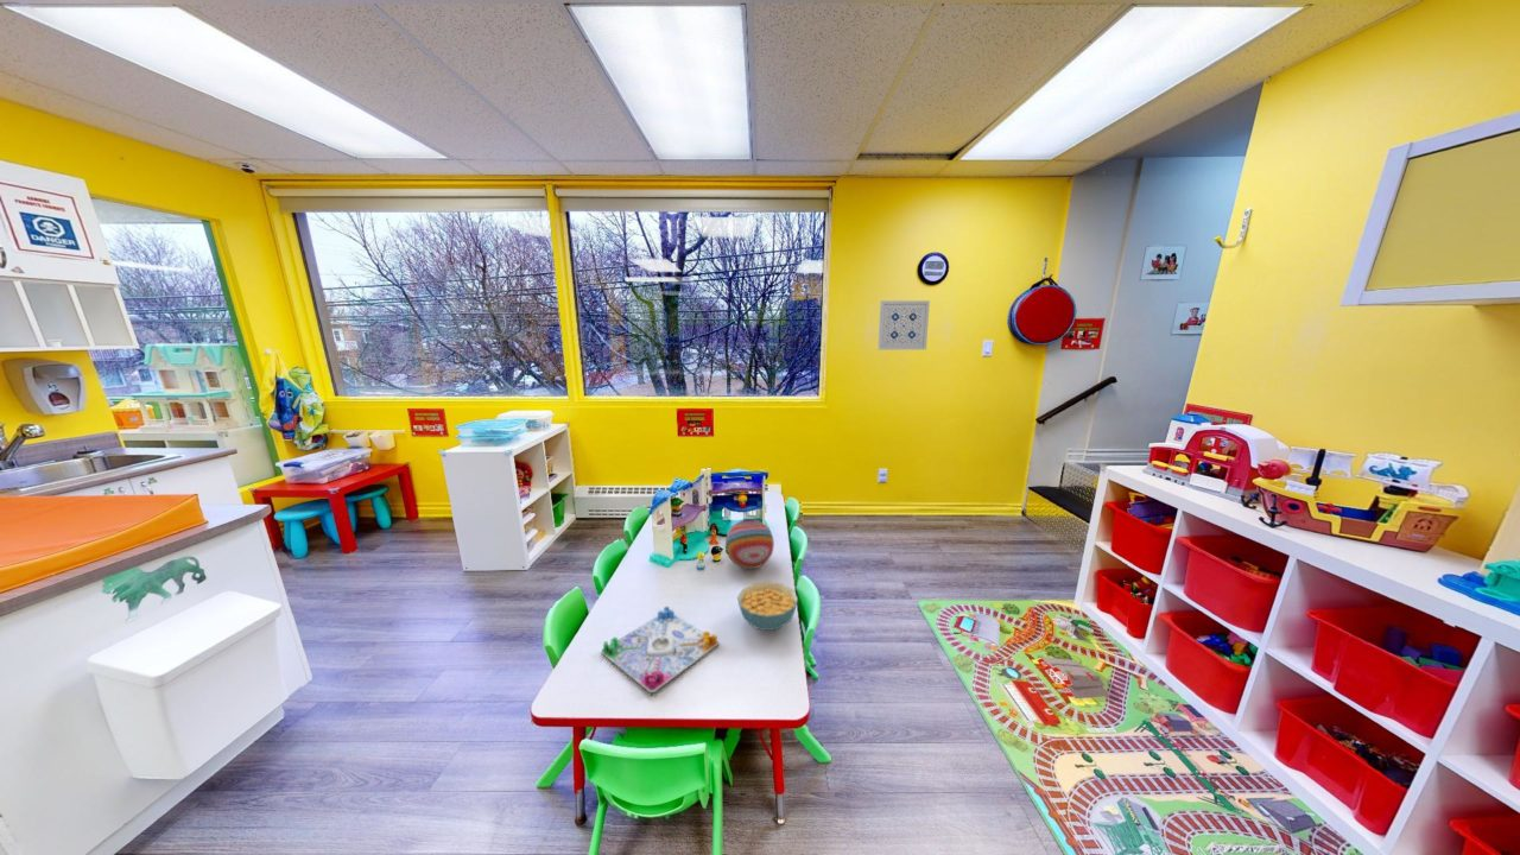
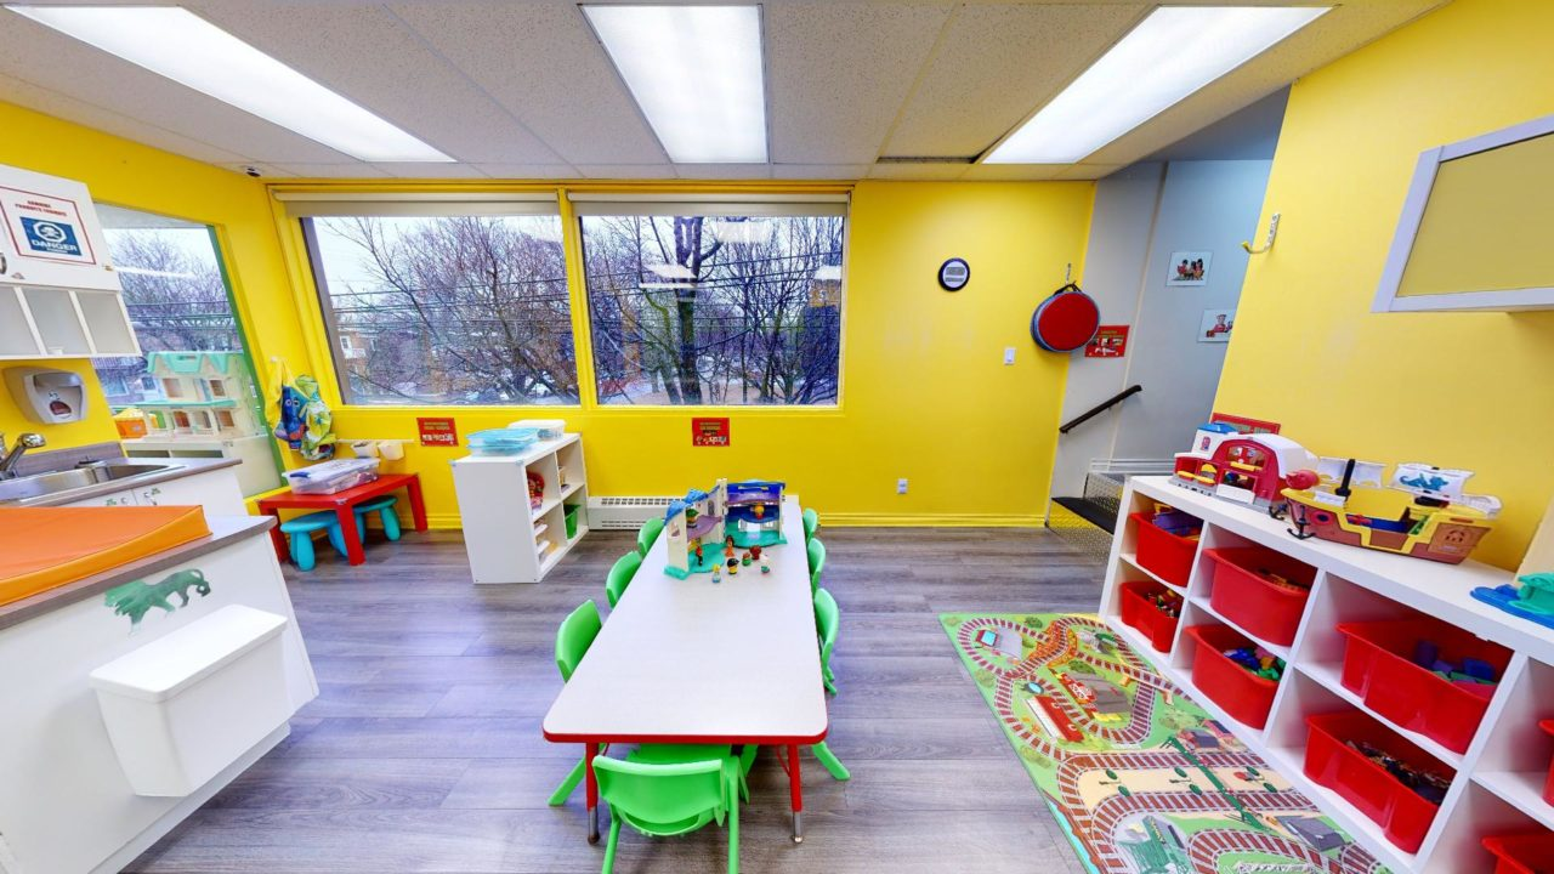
- cereal bowl (767, 610)
- wall art (902, 325)
- decorative ball (749, 543)
- board game (660, 642)
